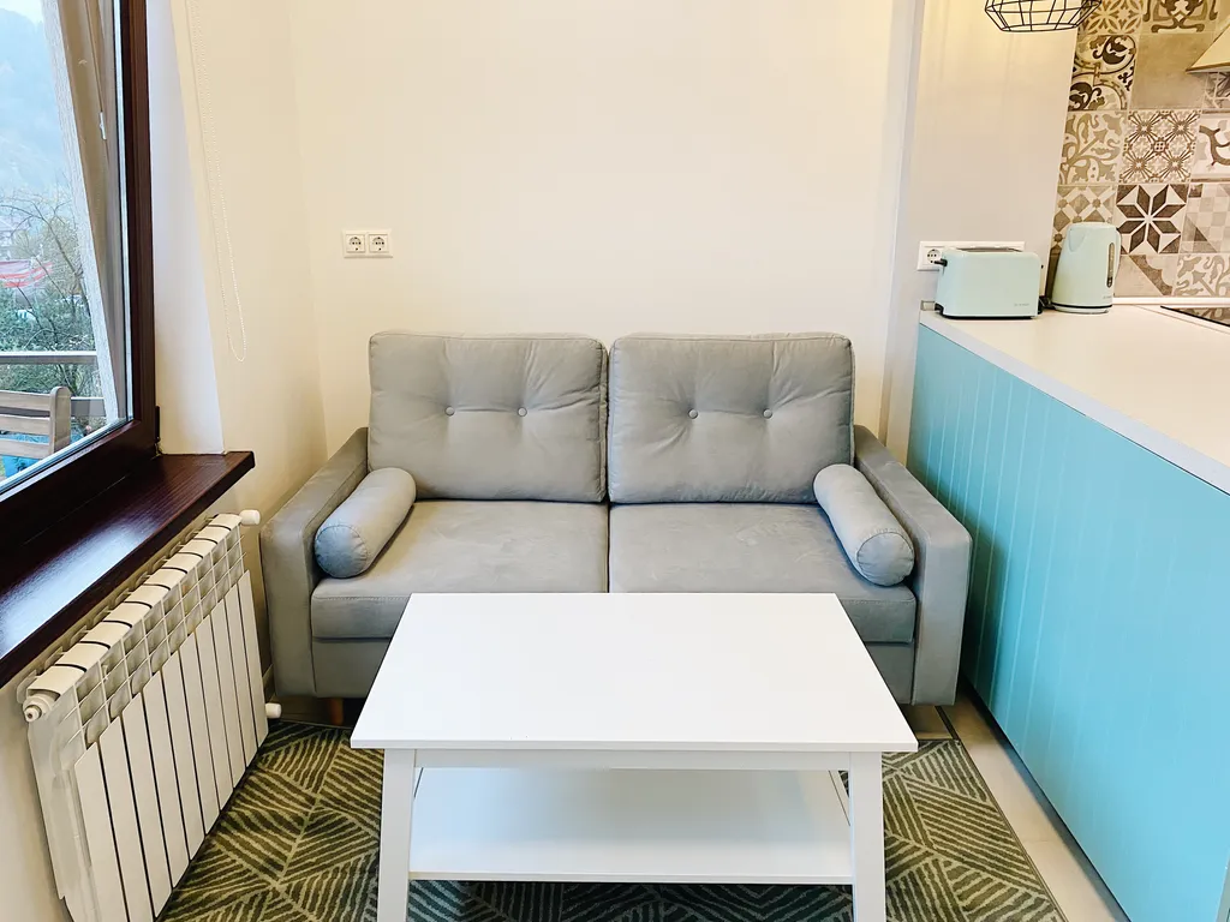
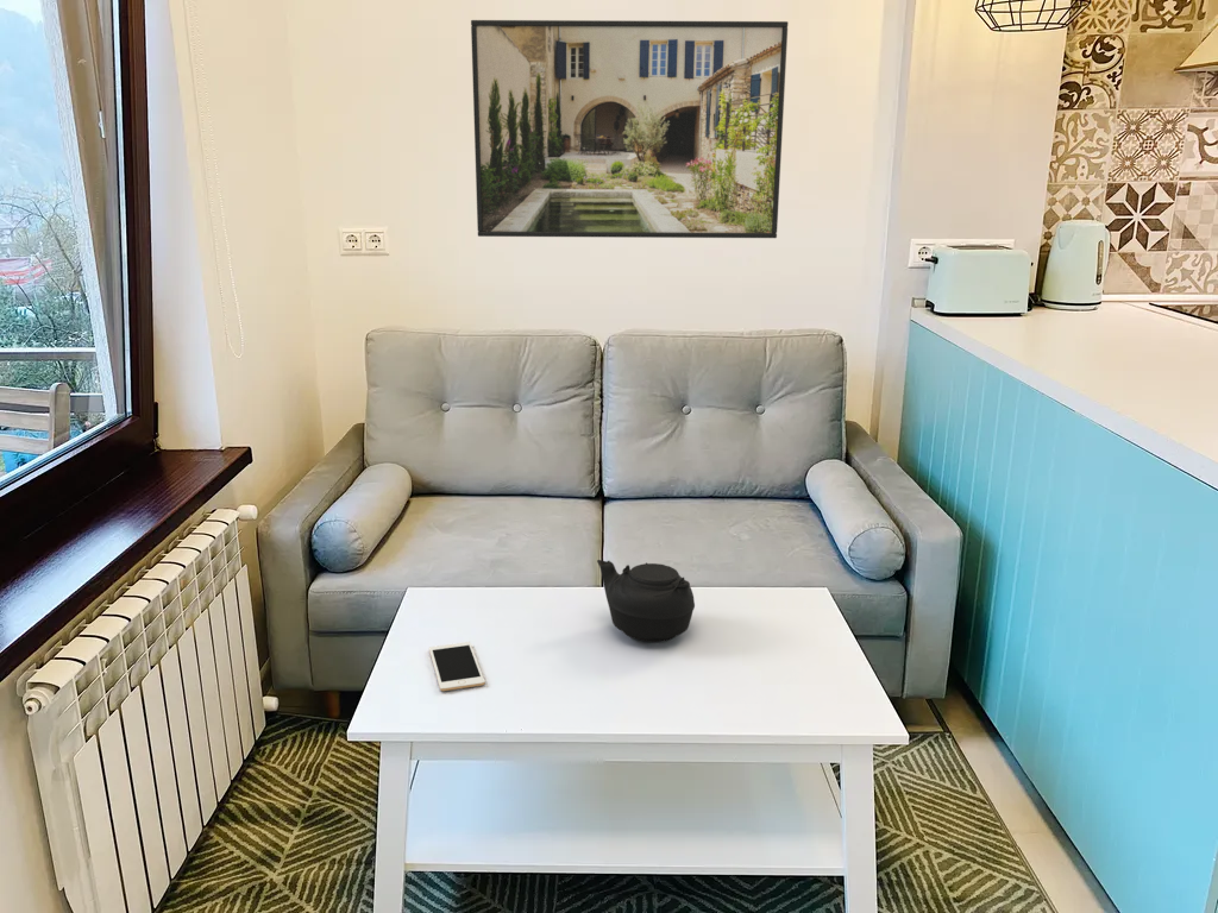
+ cell phone (456, 665)
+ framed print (628, 132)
+ teapot (642, 599)
